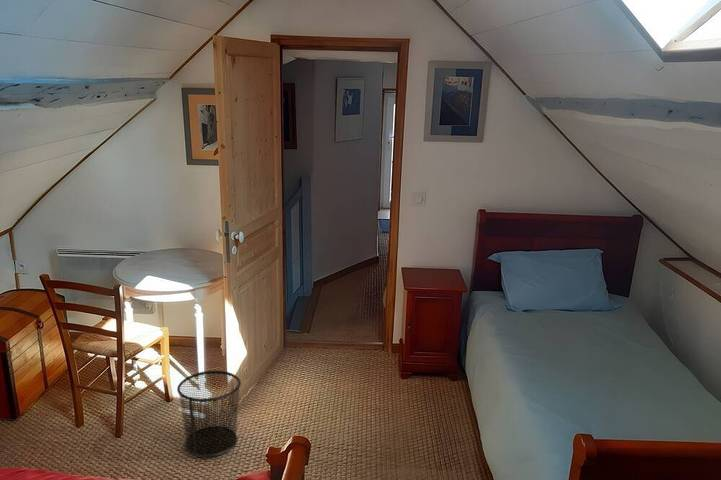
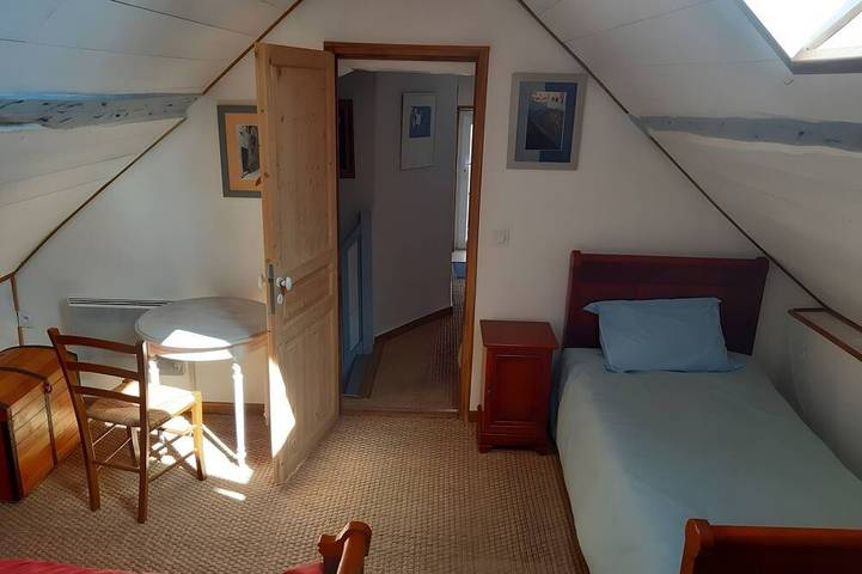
- waste bin (210, 413)
